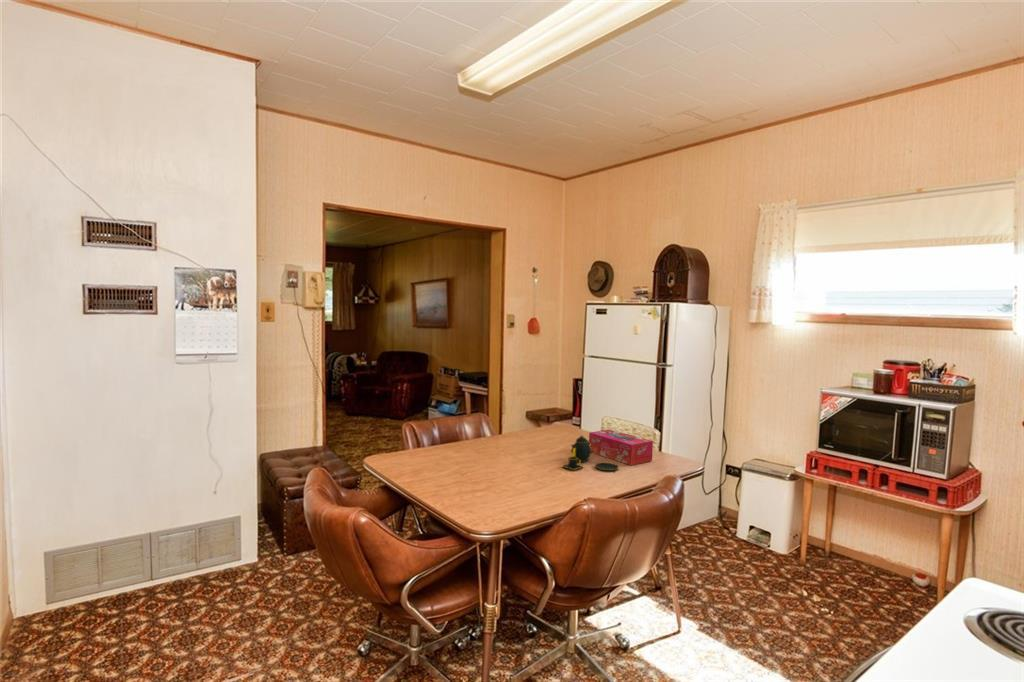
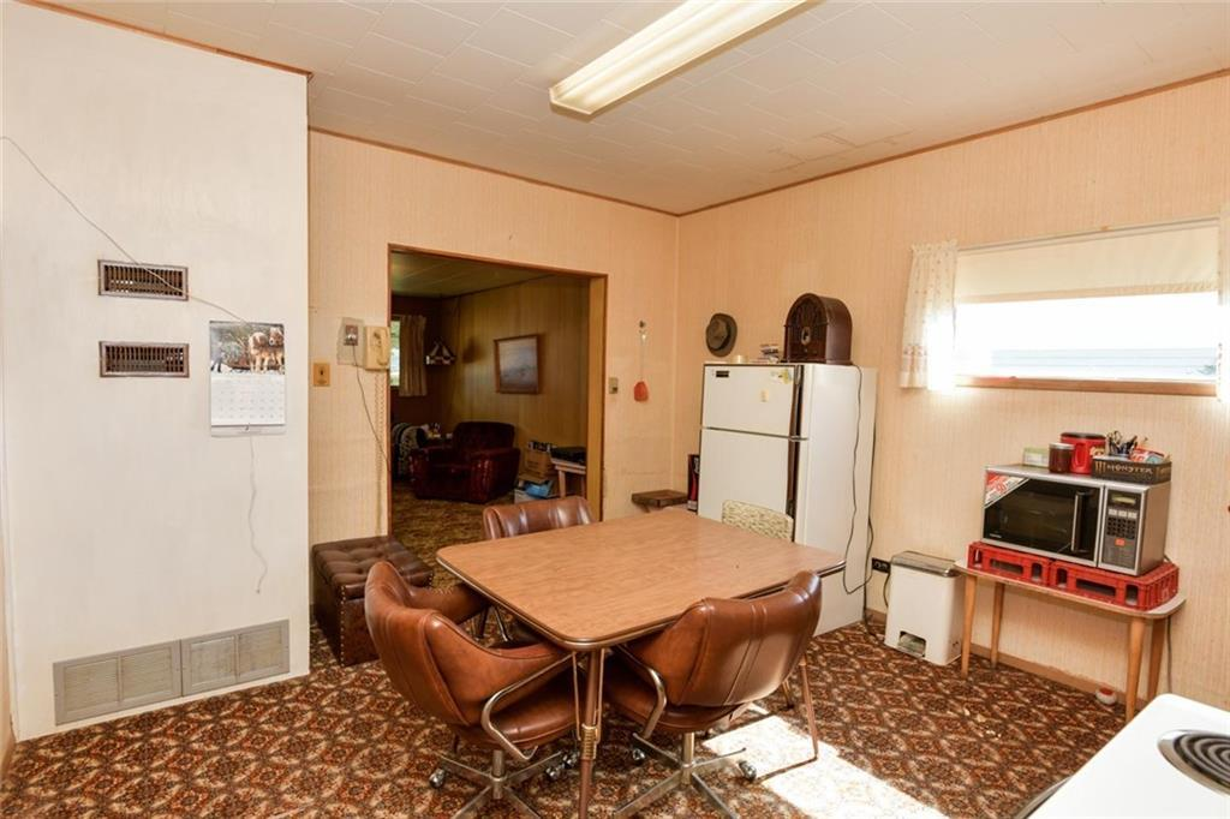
- tissue box (619, 446)
- teapot (588, 453)
